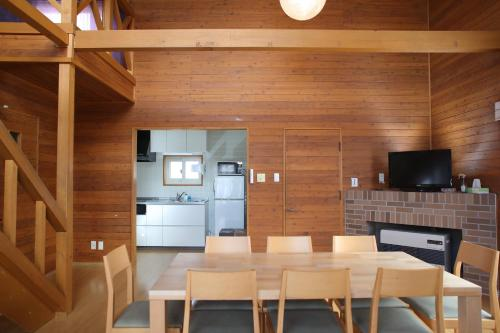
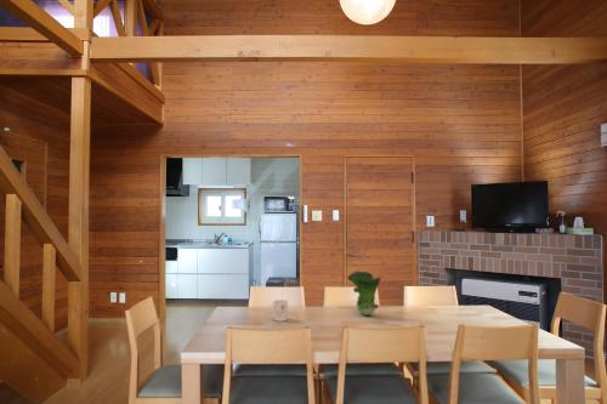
+ toy figurine (364, 294)
+ mug (277, 311)
